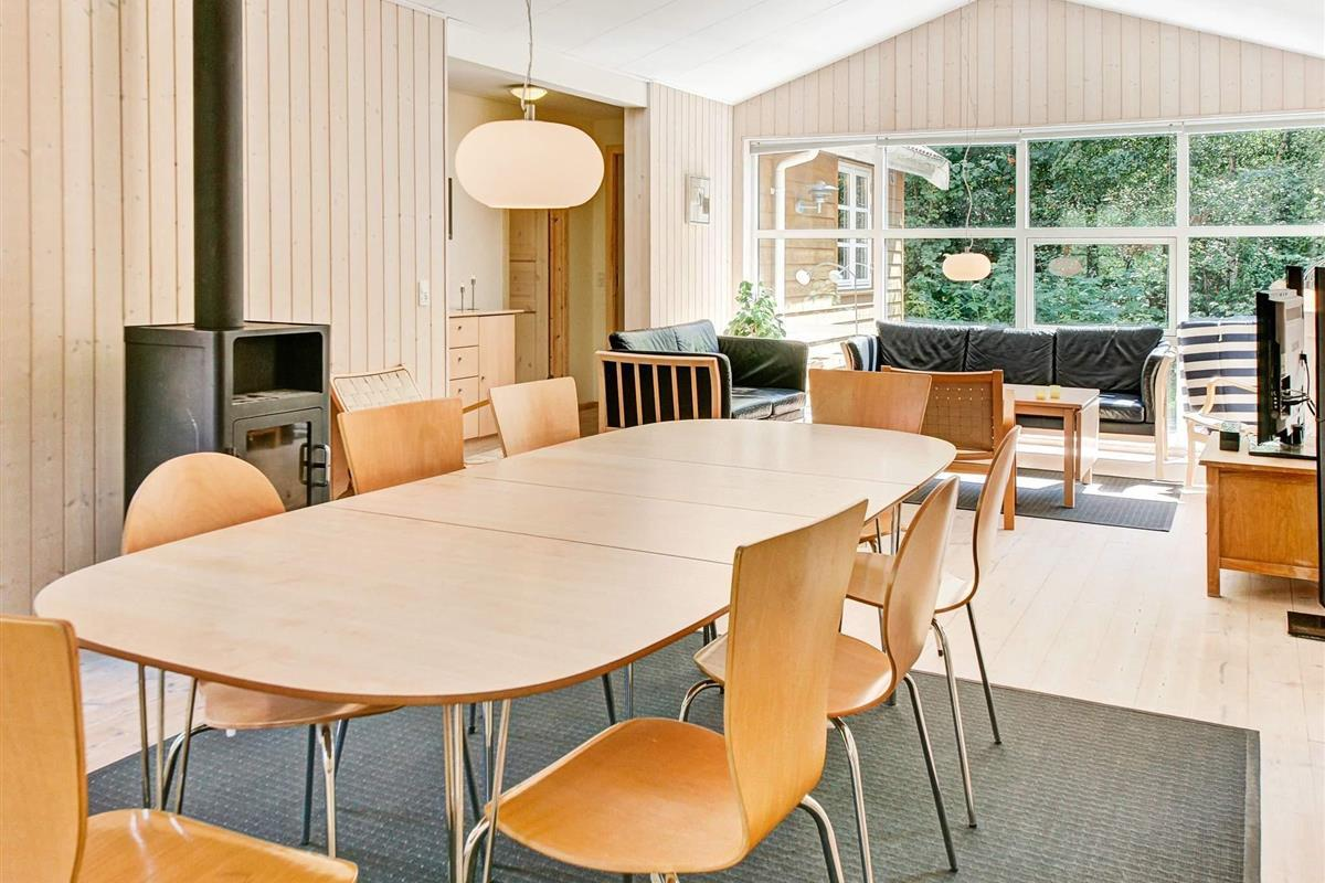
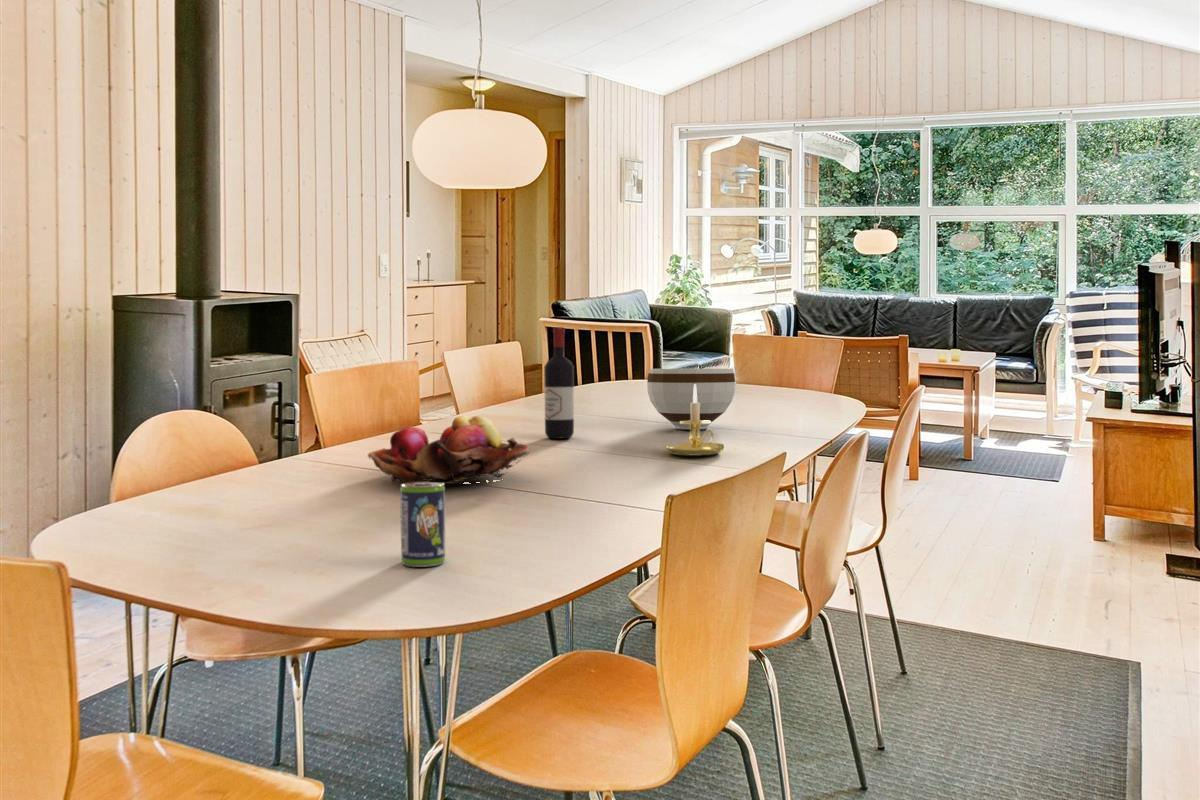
+ bowl (691, 398)
+ wine bottle (559, 382)
+ candle holder (697, 418)
+ beverage can (423, 523)
+ fruit basket (454, 447)
